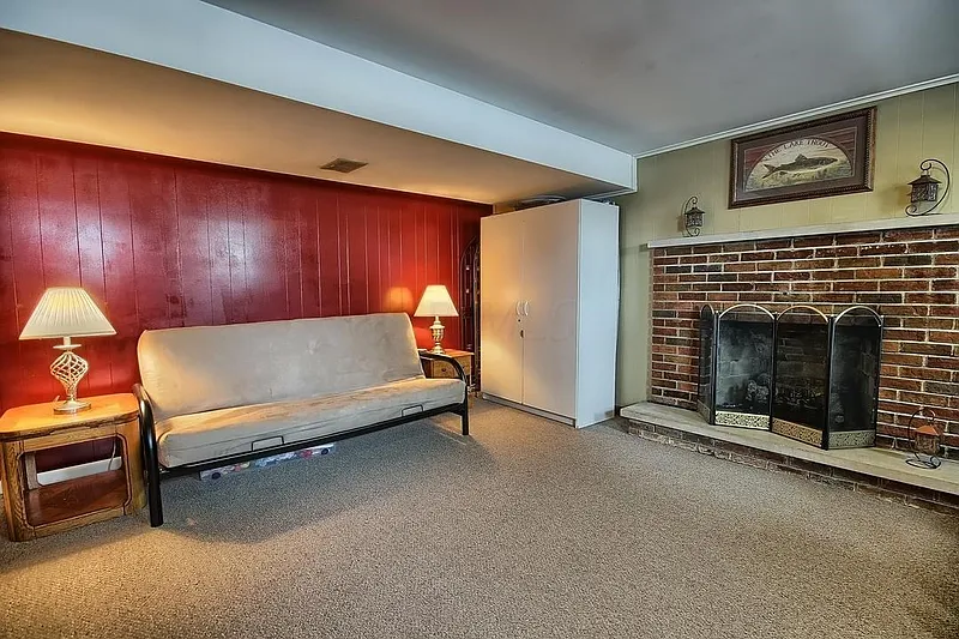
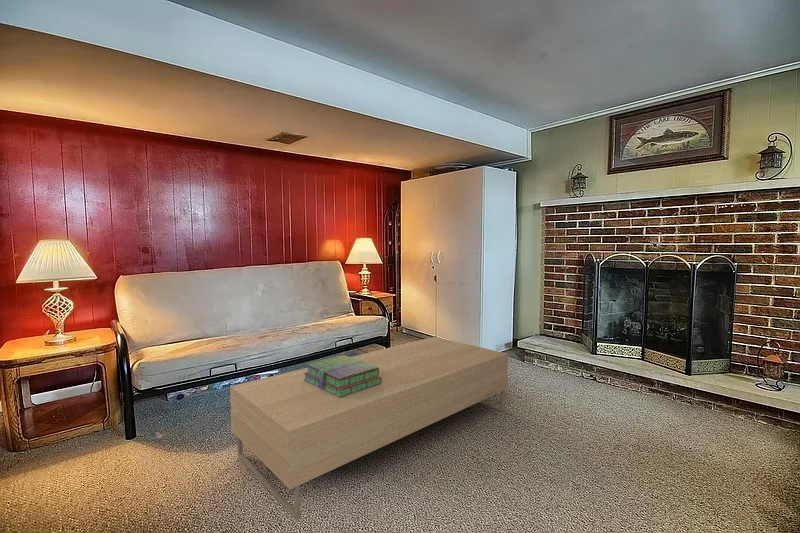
+ stack of books (342, 373)
+ coffee table (384, 398)
